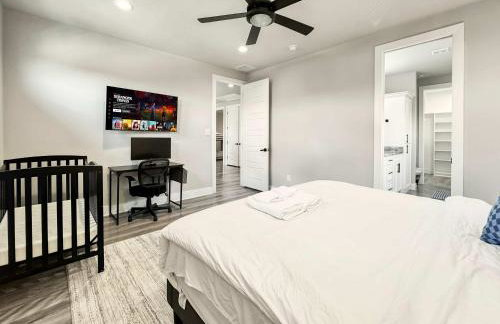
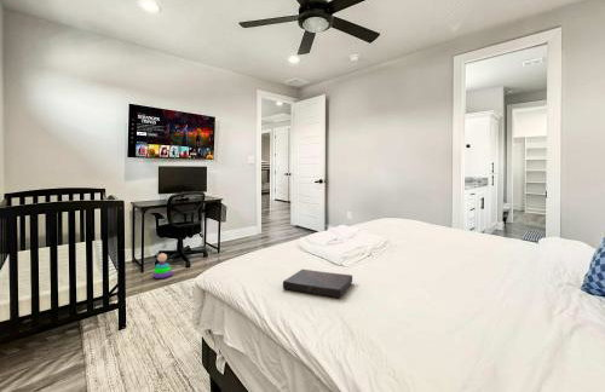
+ book (318, 281)
+ stacking toy (162, 264)
